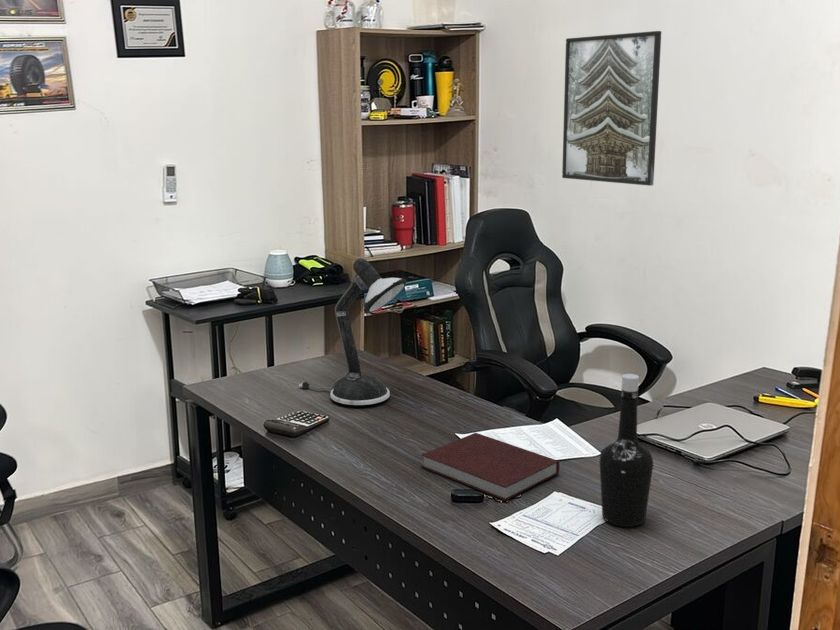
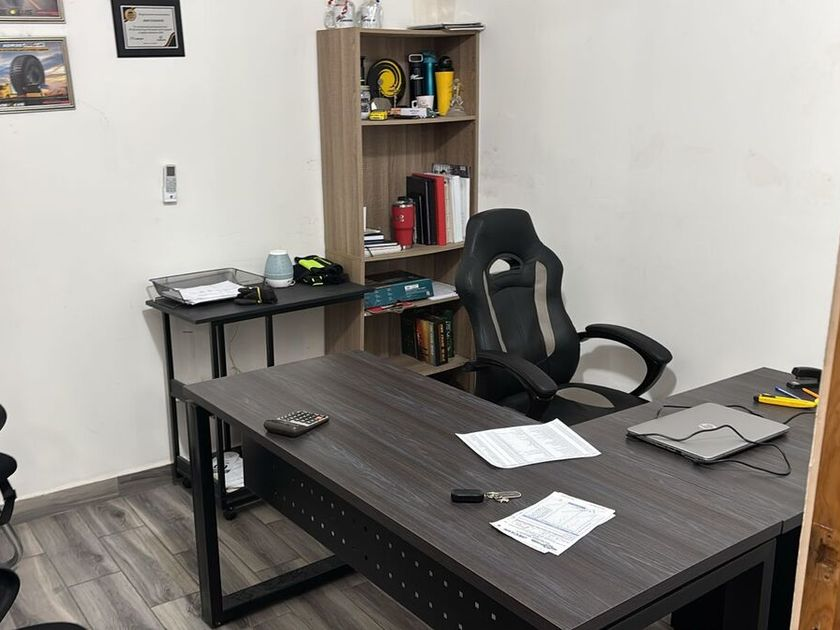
- notebook (489, 464)
- bottle (626, 448)
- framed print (608, 109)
- desk lamp (351, 329)
